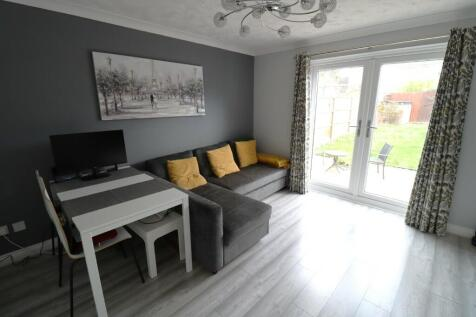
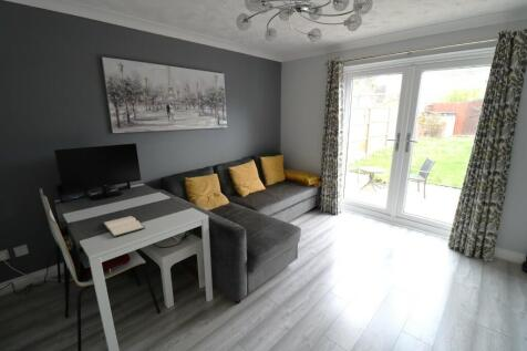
+ hardback book (123, 224)
